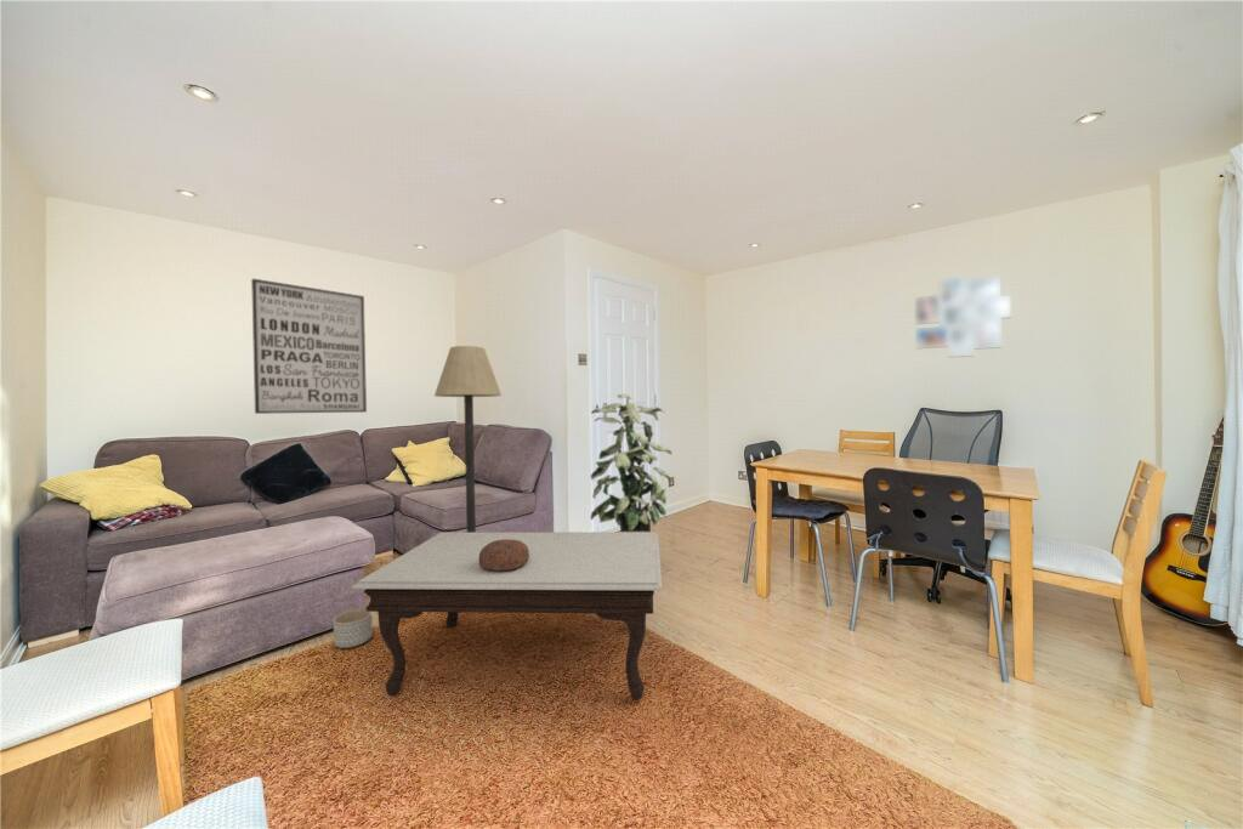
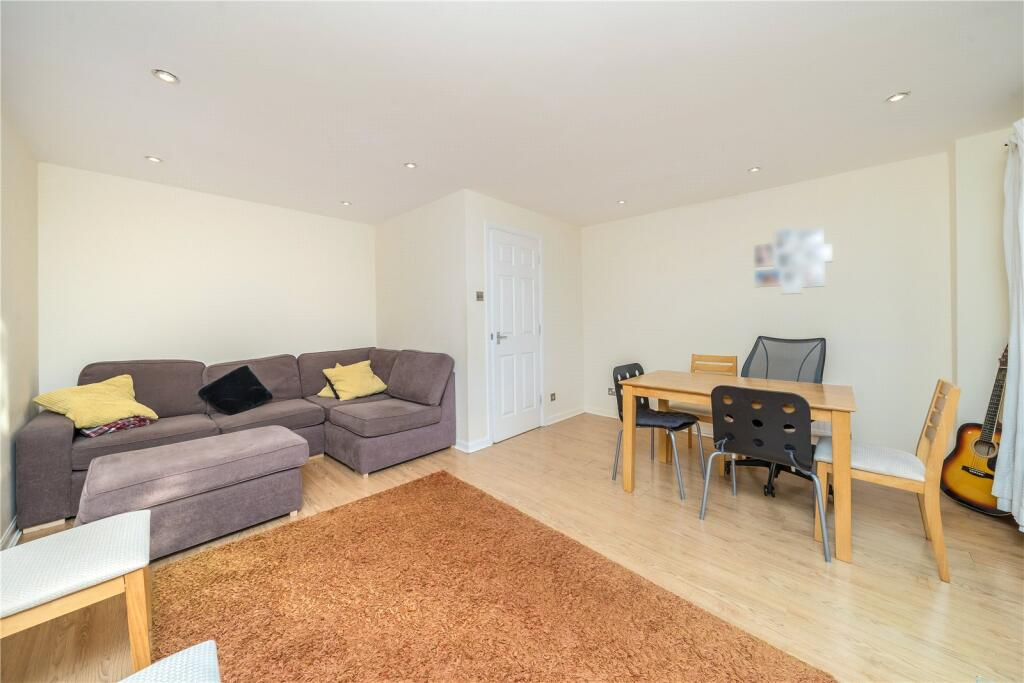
- indoor plant (629, 478)
- planter (353, 628)
- decorative bowl (504, 552)
- wall art (313, 350)
- coffee table (529, 604)
- floor lamp (470, 467)
